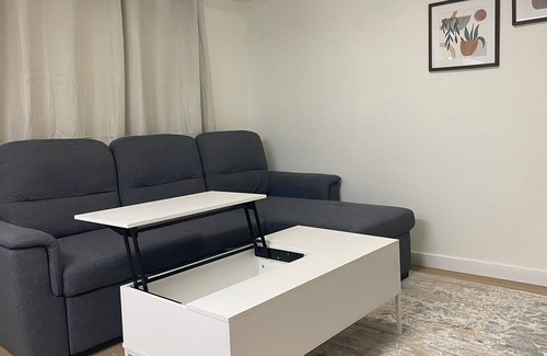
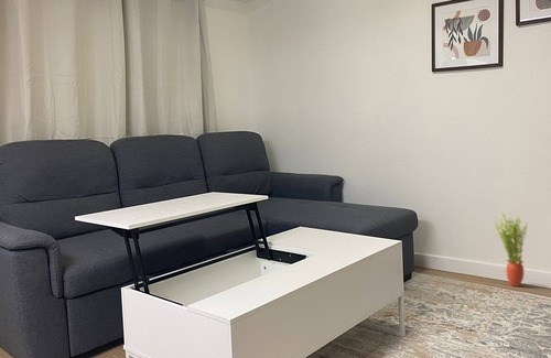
+ potted plant (510, 250)
